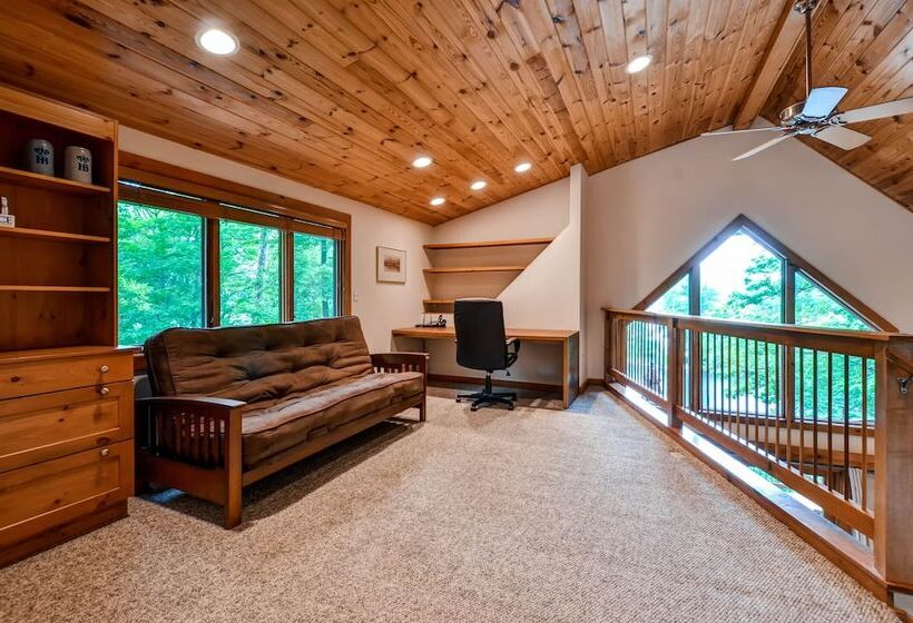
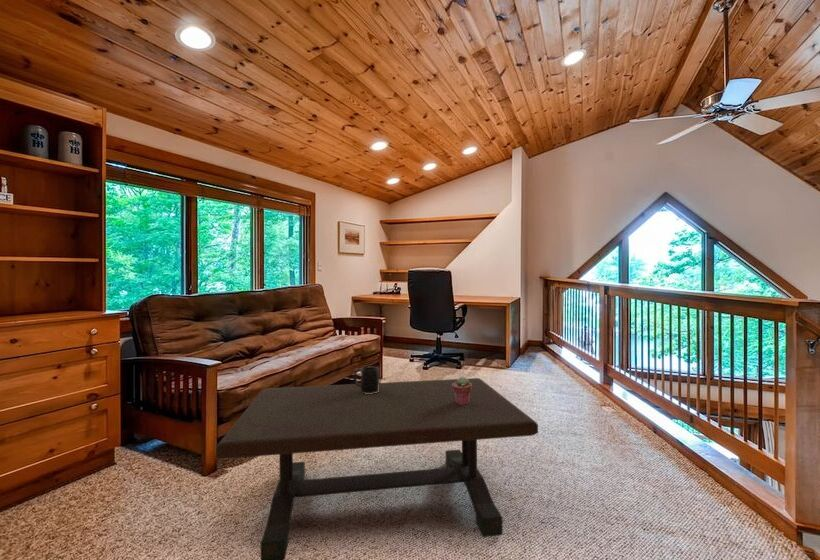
+ potted succulent (462, 389)
+ coffee table (381, 446)
+ mug (366, 378)
